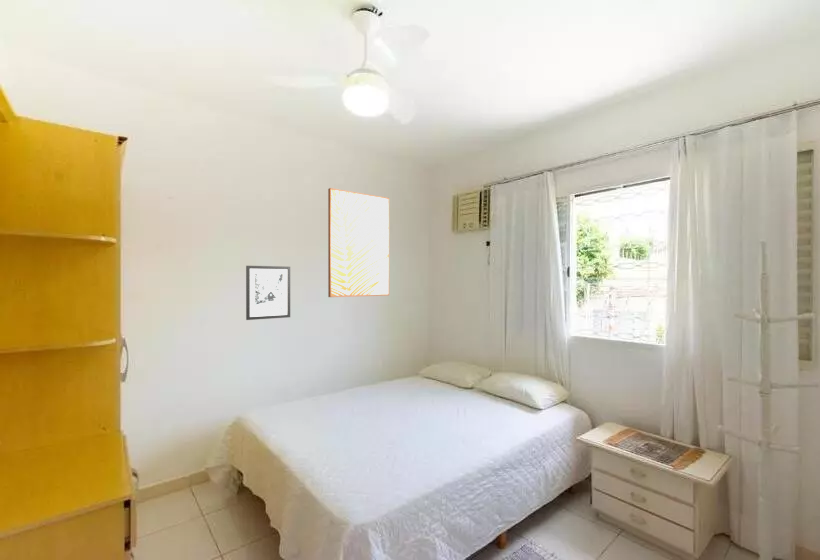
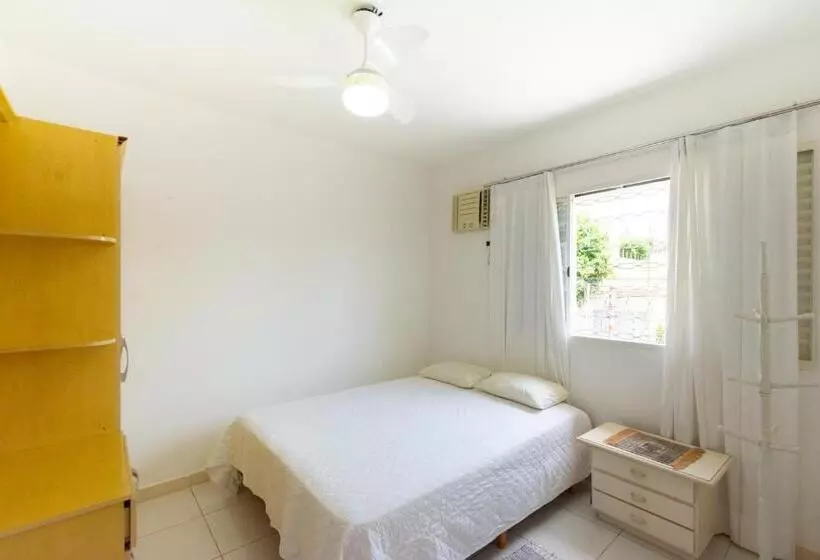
- wall art (360, 244)
- wall art (268, 292)
